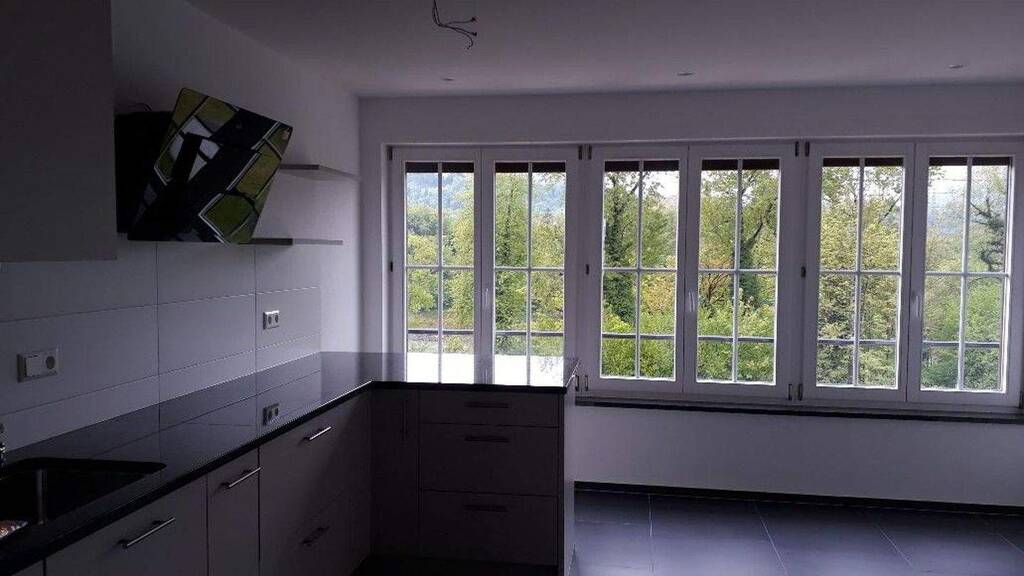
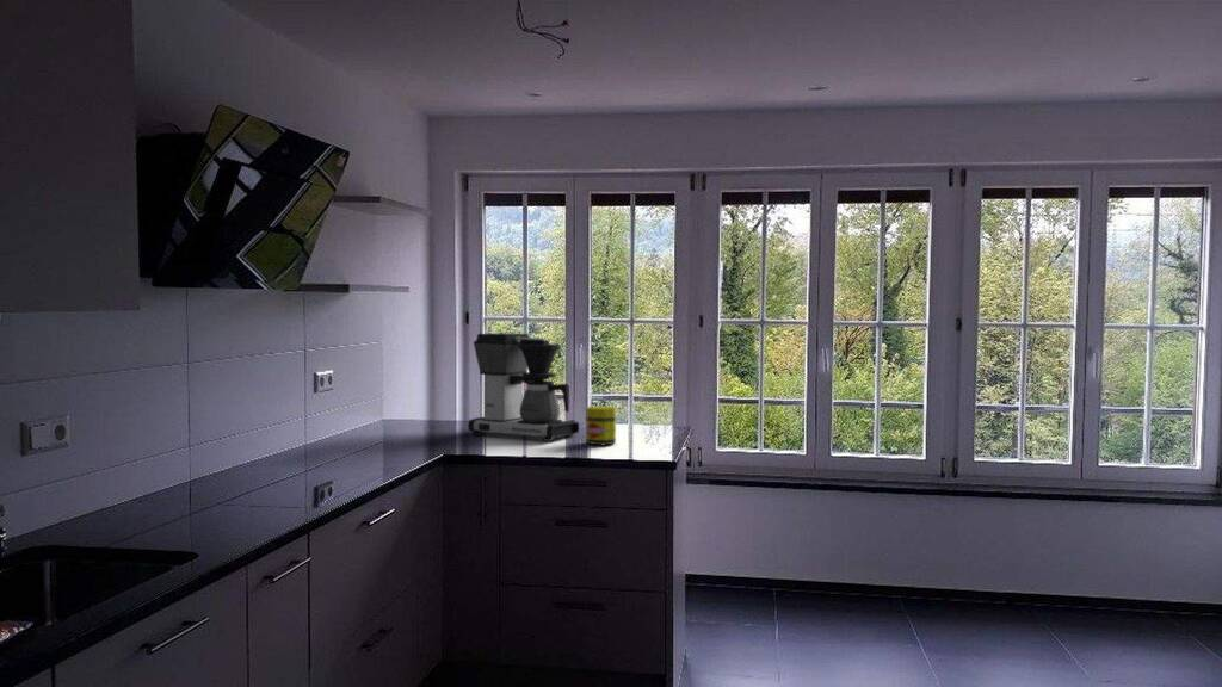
+ jar (600, 425)
+ coffee maker (525, 383)
